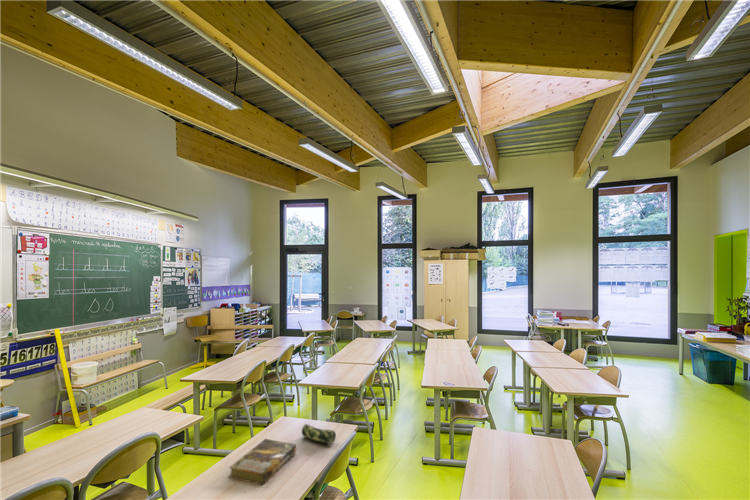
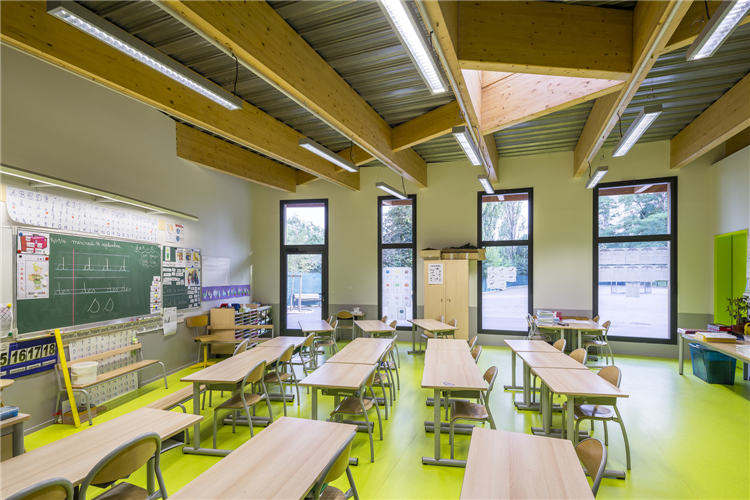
- book (264, 459)
- pencil case (317, 433)
